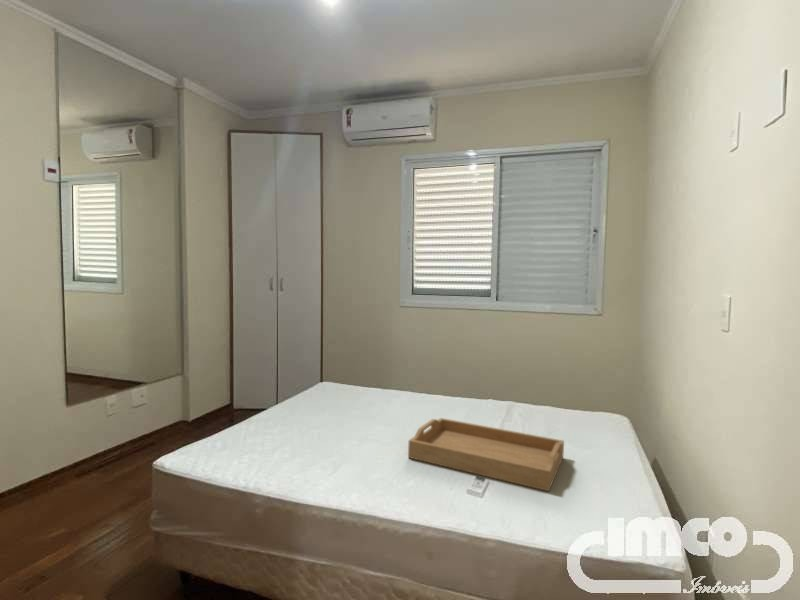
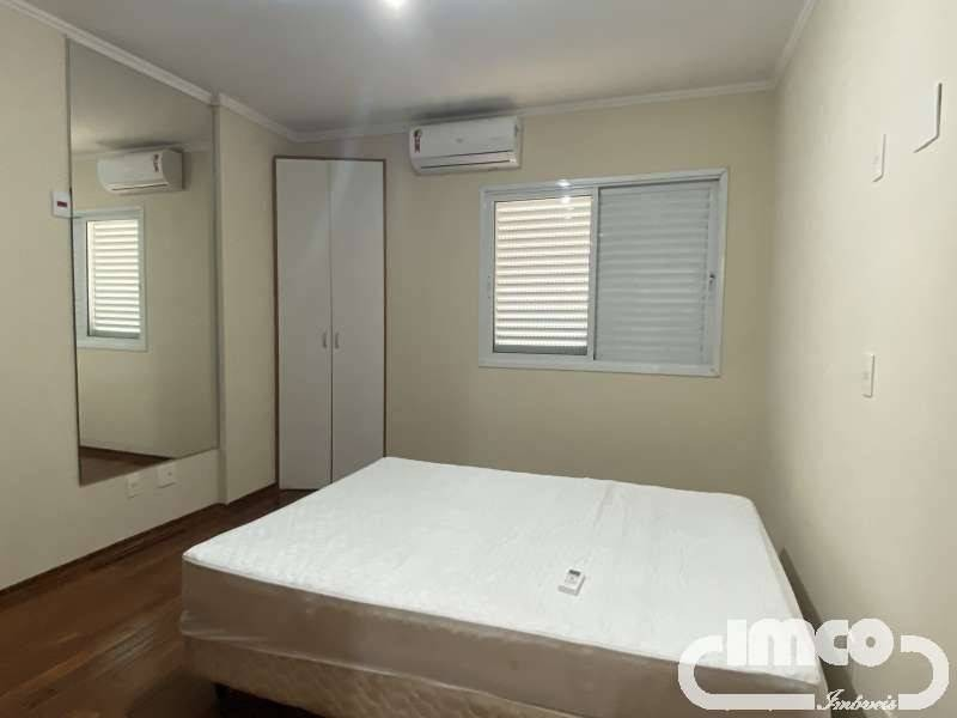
- serving tray (486, 446)
